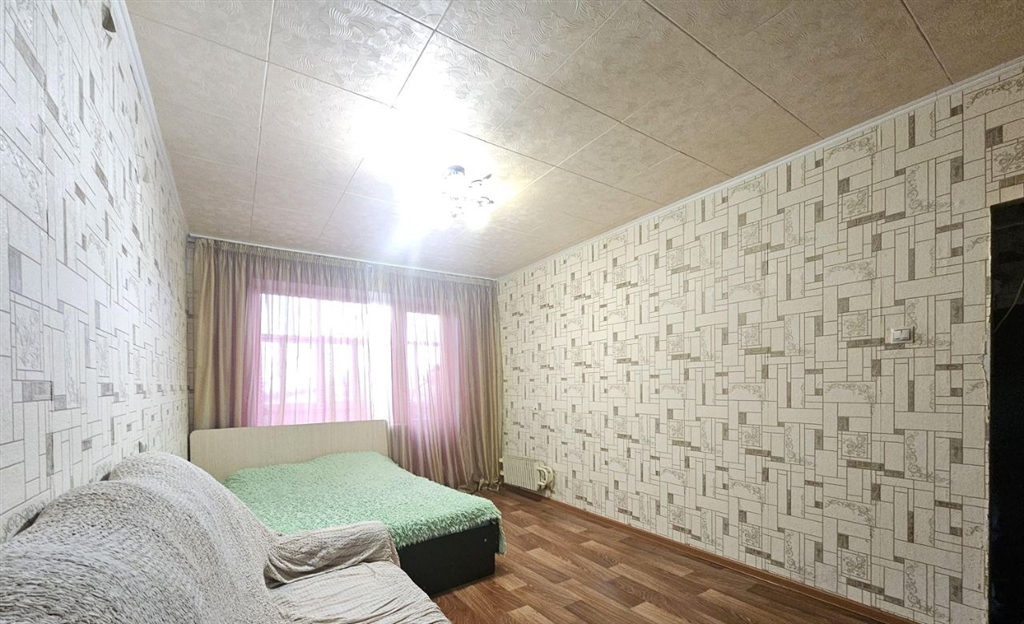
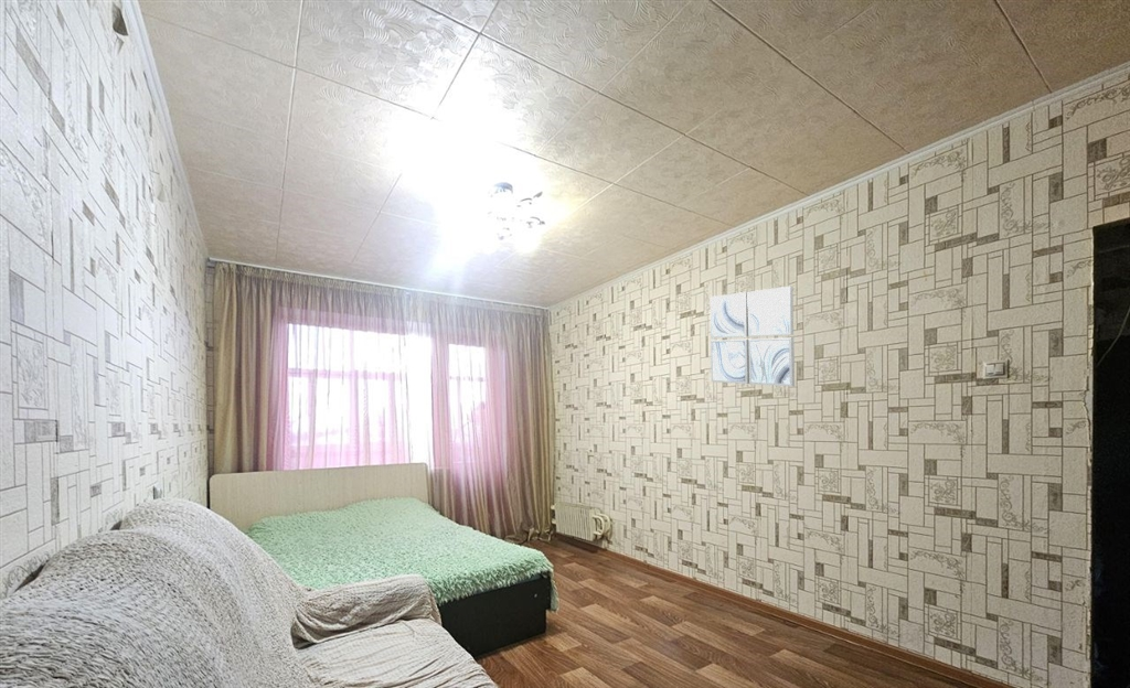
+ wall art (748, 335)
